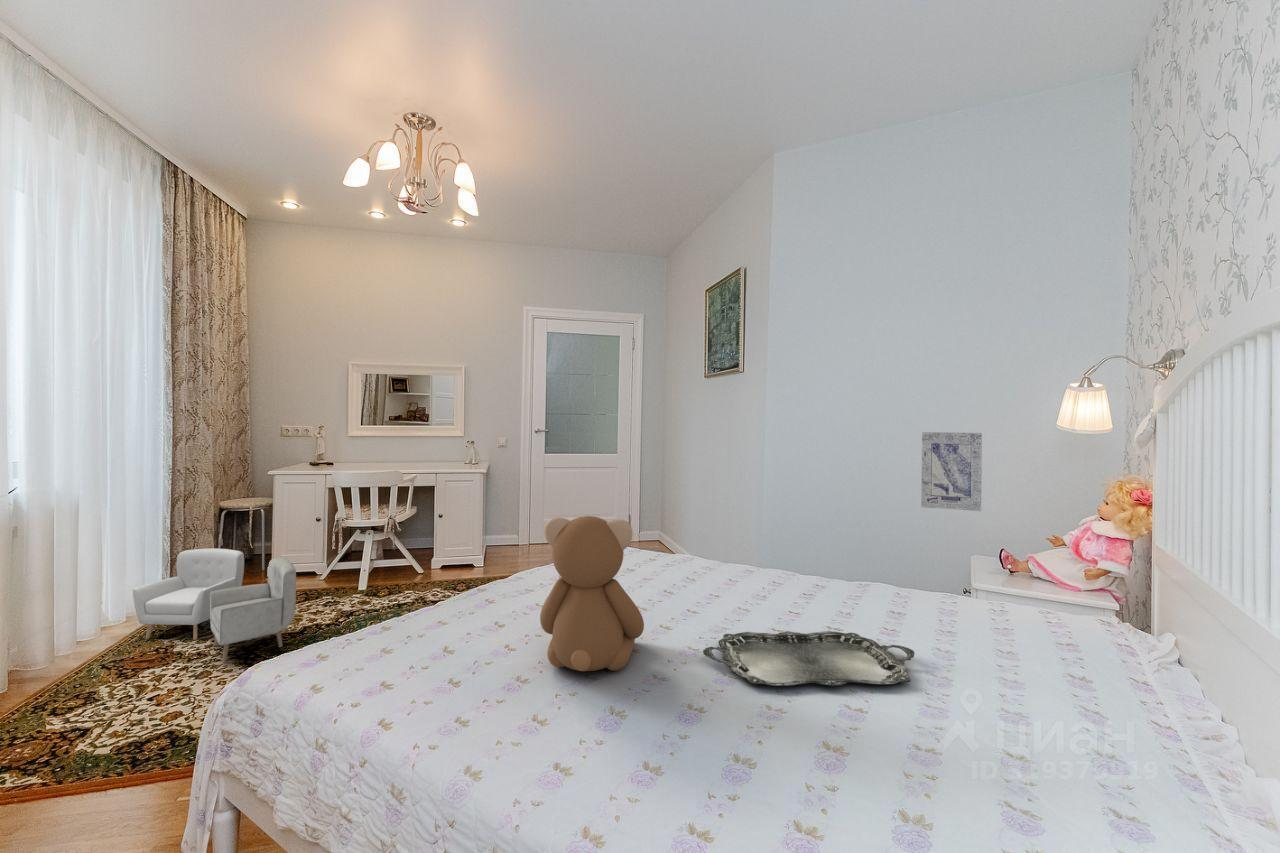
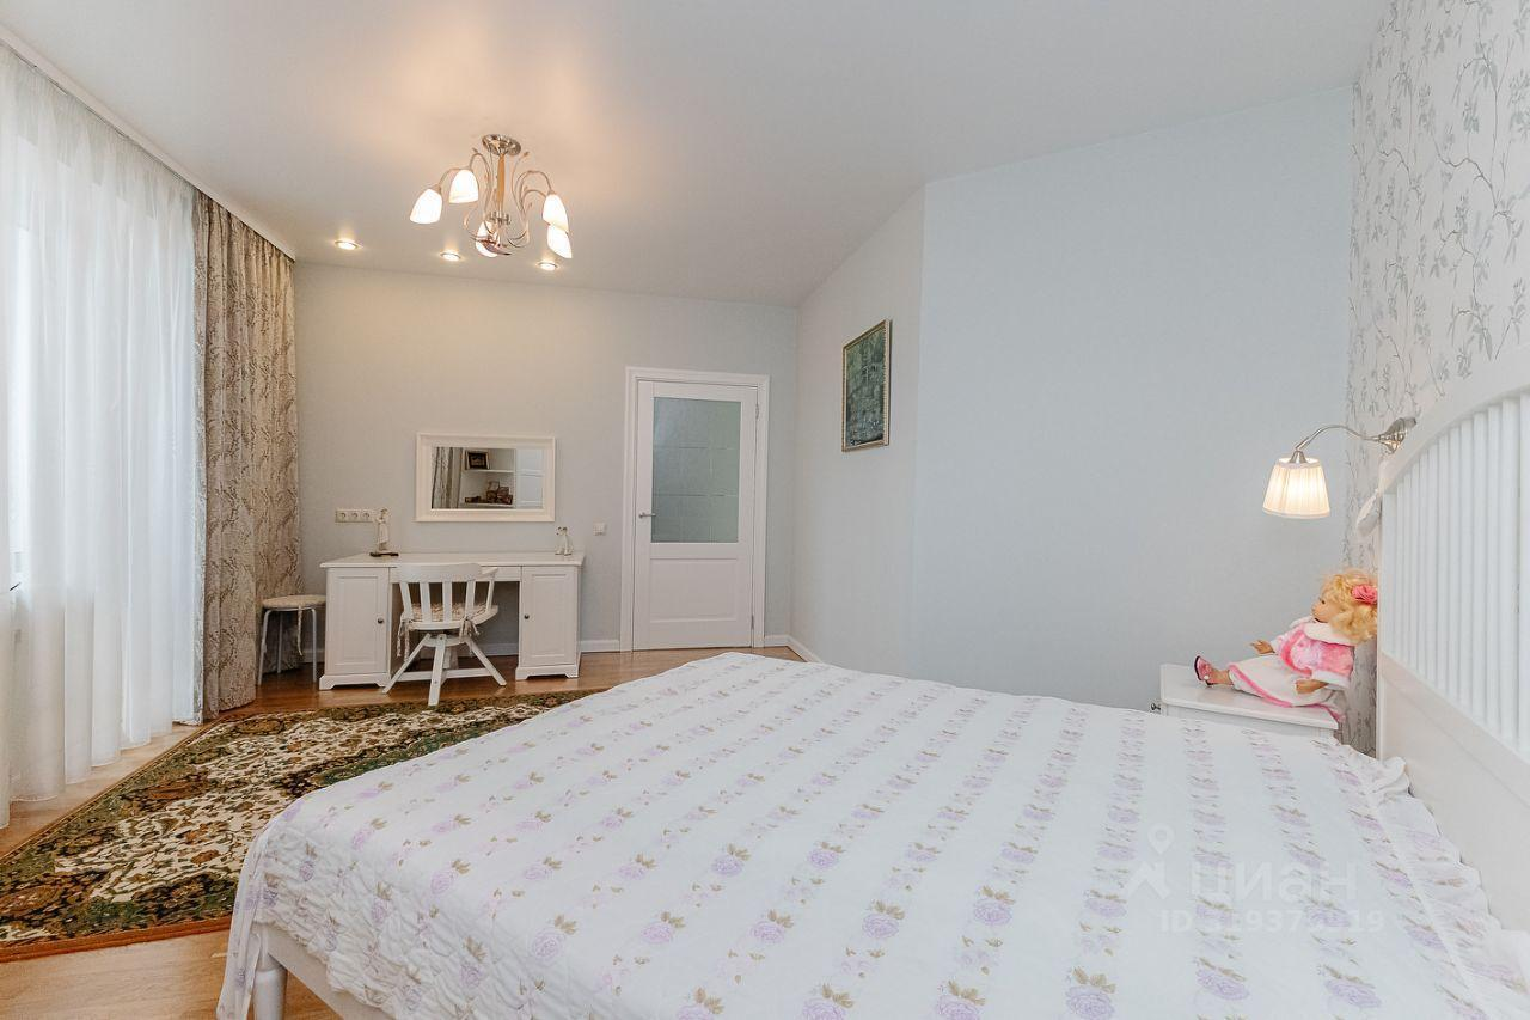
- wall art (950, 470)
- armchair (219, 600)
- serving tray (808, 655)
- teddy bear (592, 586)
